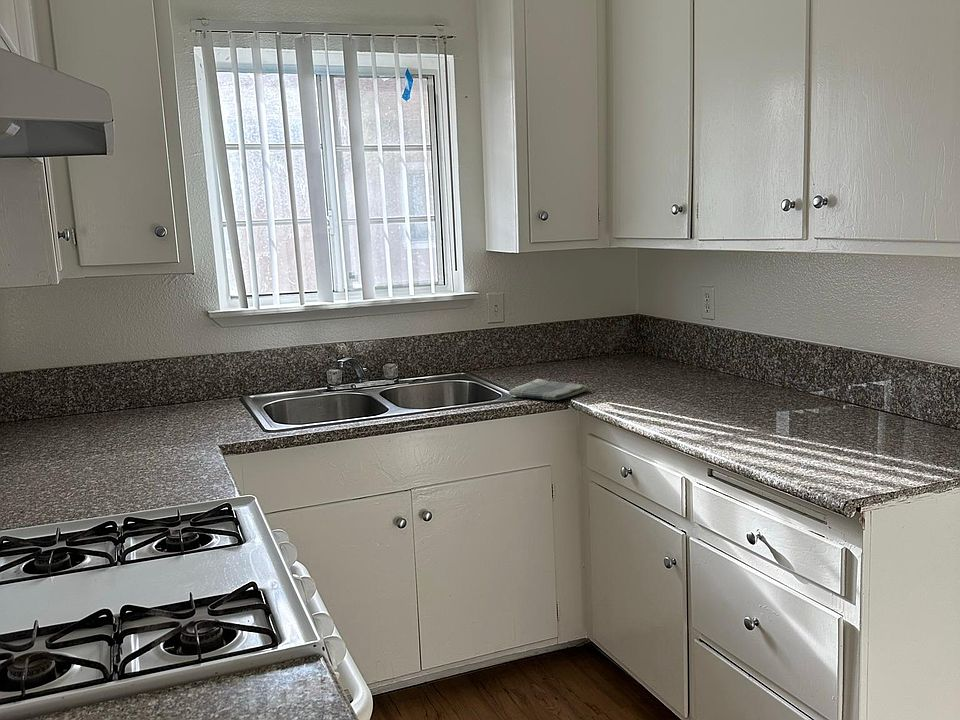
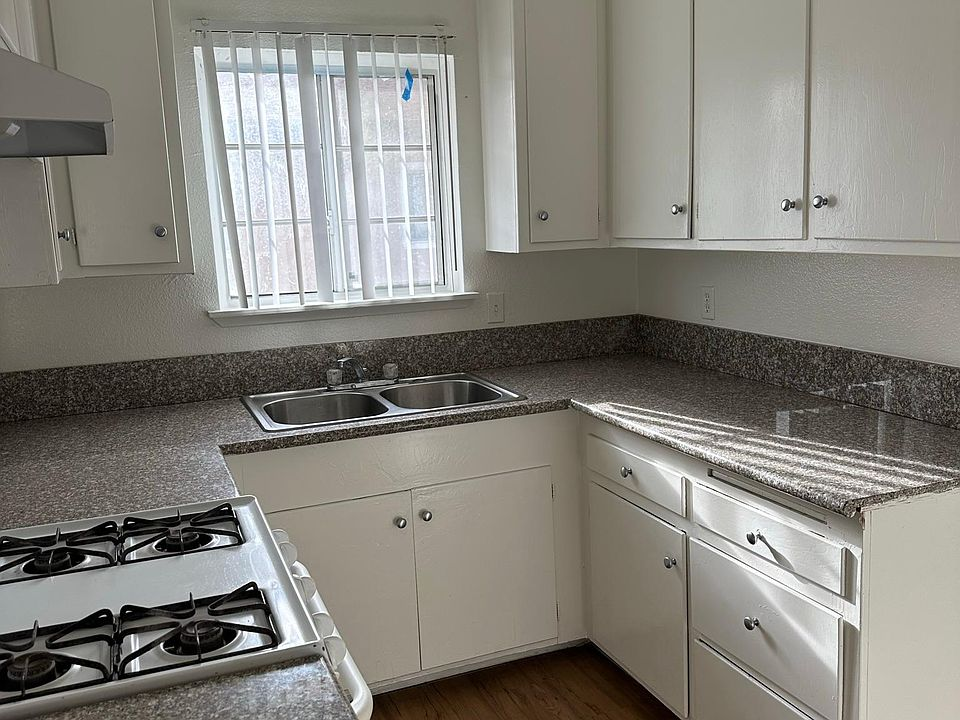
- dish towel (549, 388)
